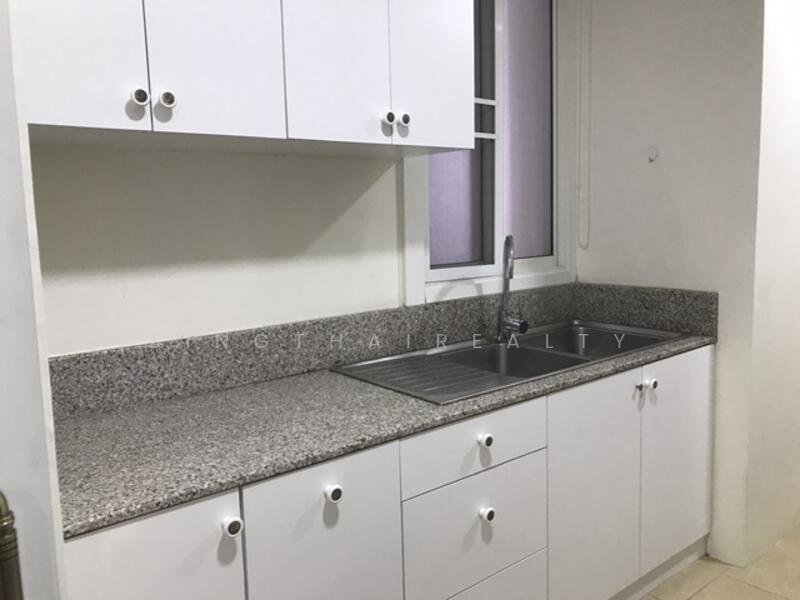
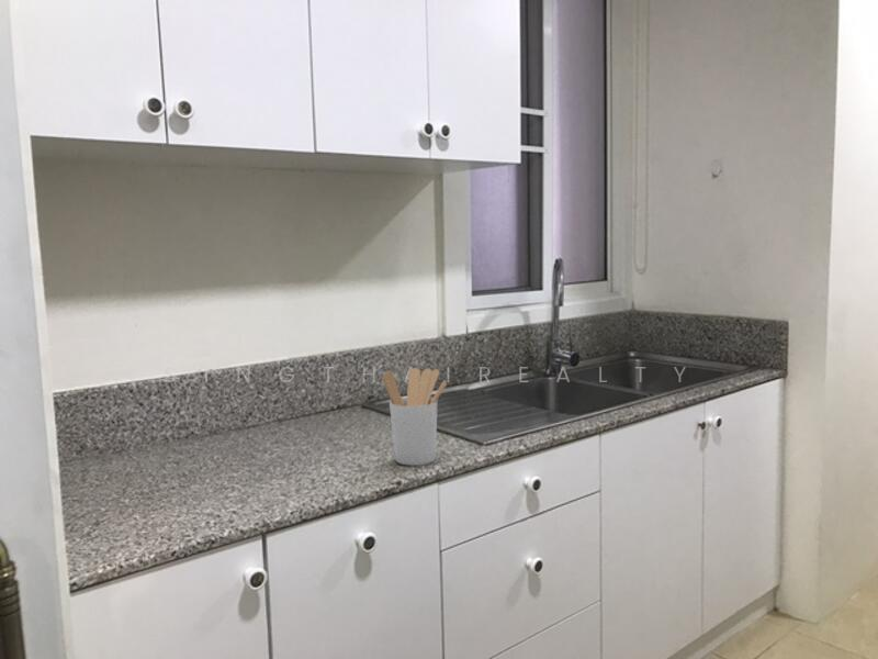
+ utensil holder (417, 413)
